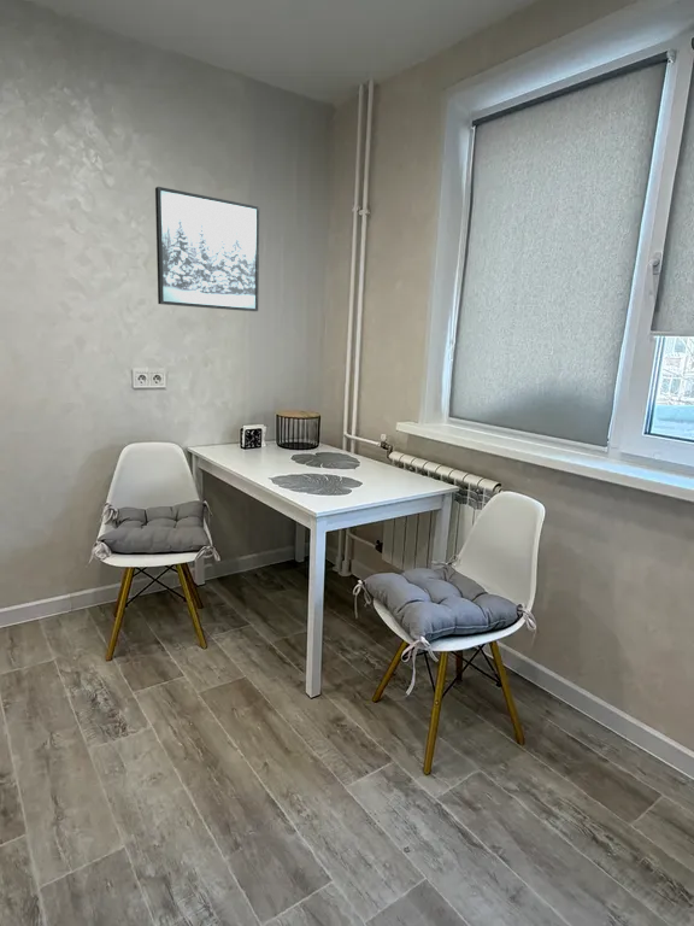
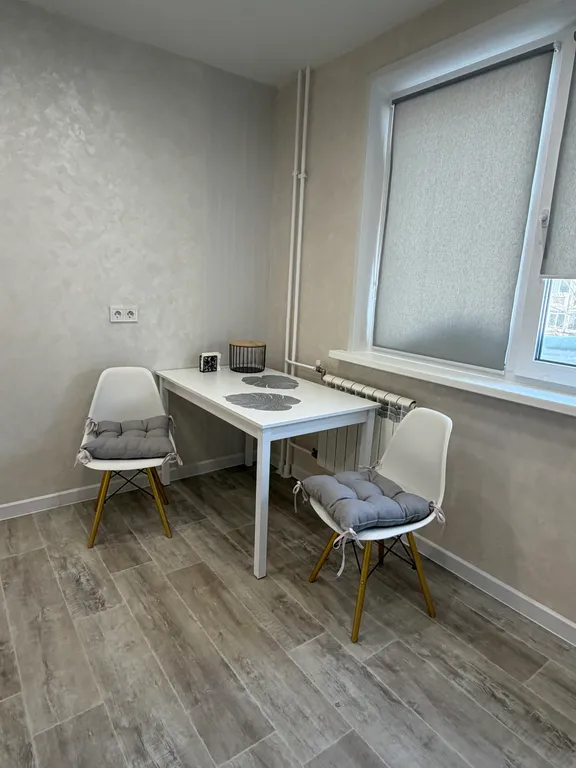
- wall art (210, 253)
